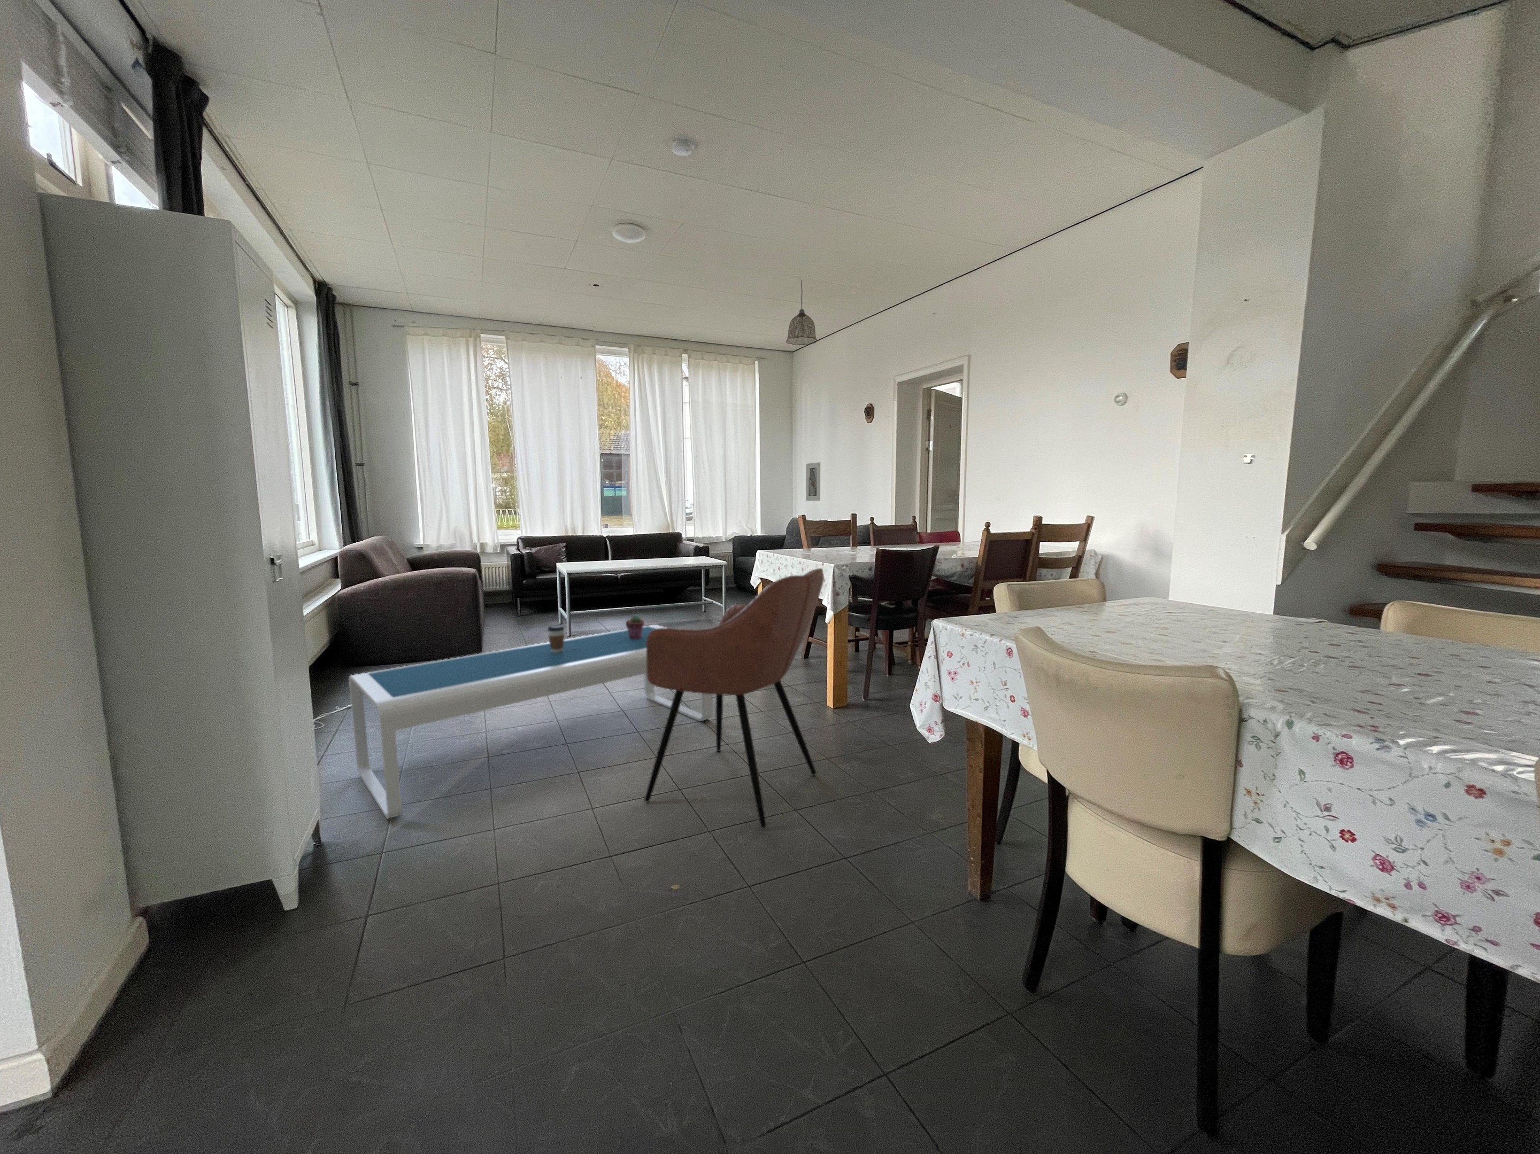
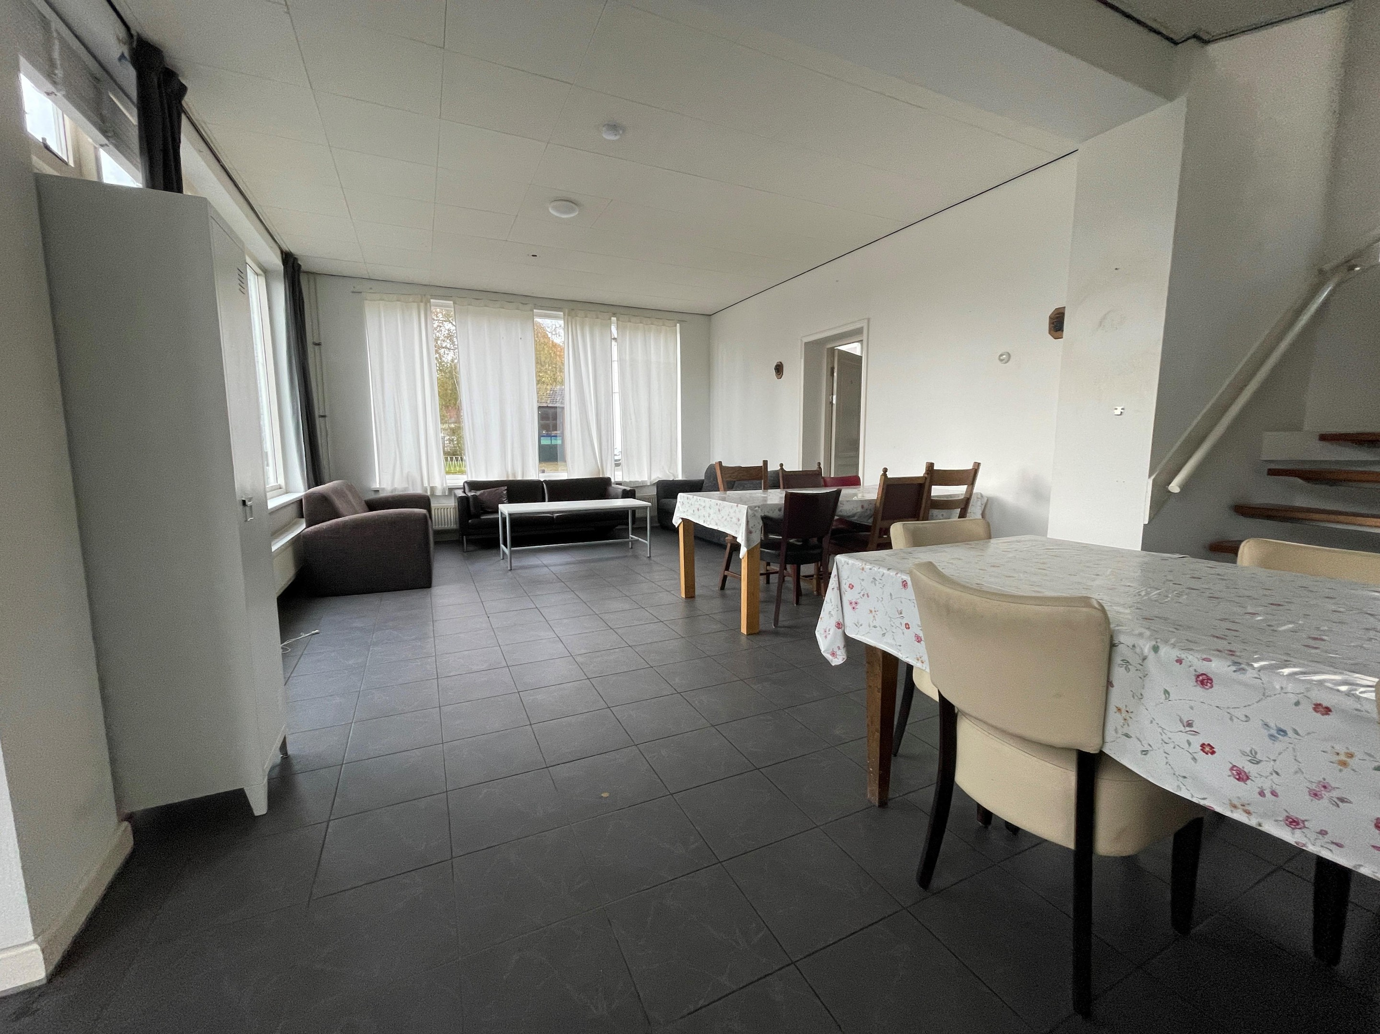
- pendant lamp (802, 312)
- armchair (738, 680)
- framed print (812, 482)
- potted succulent (634, 625)
- coffee cup (557, 639)
- coffee table (549, 695)
